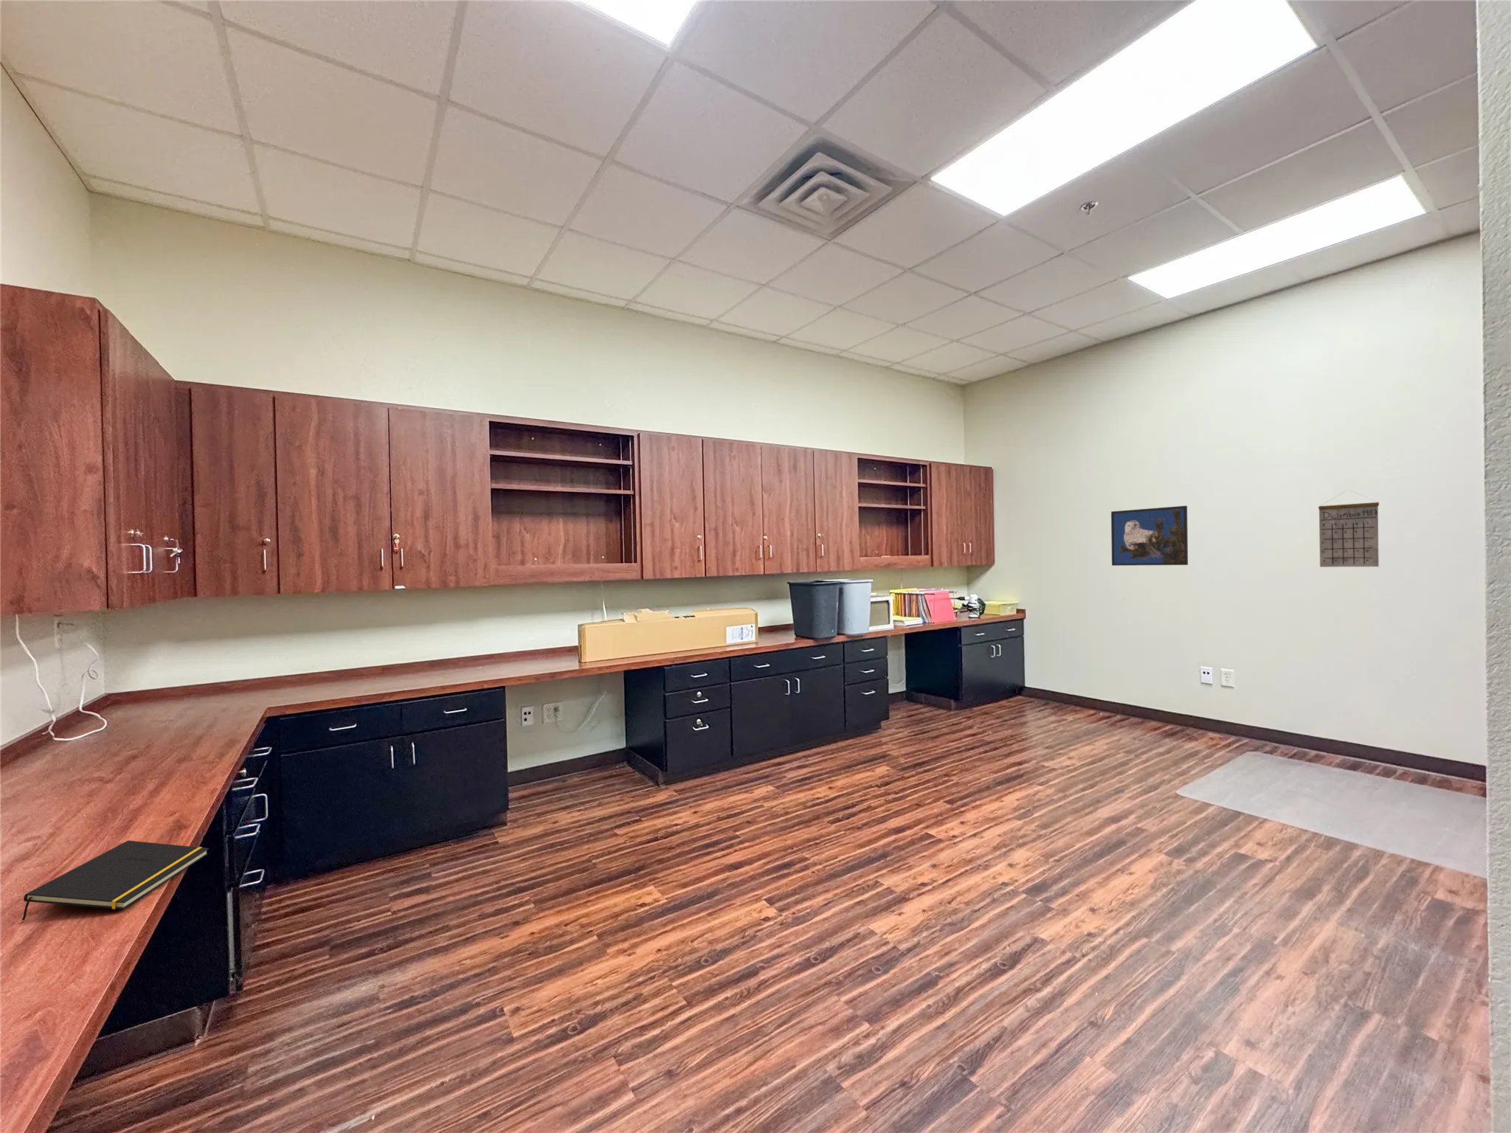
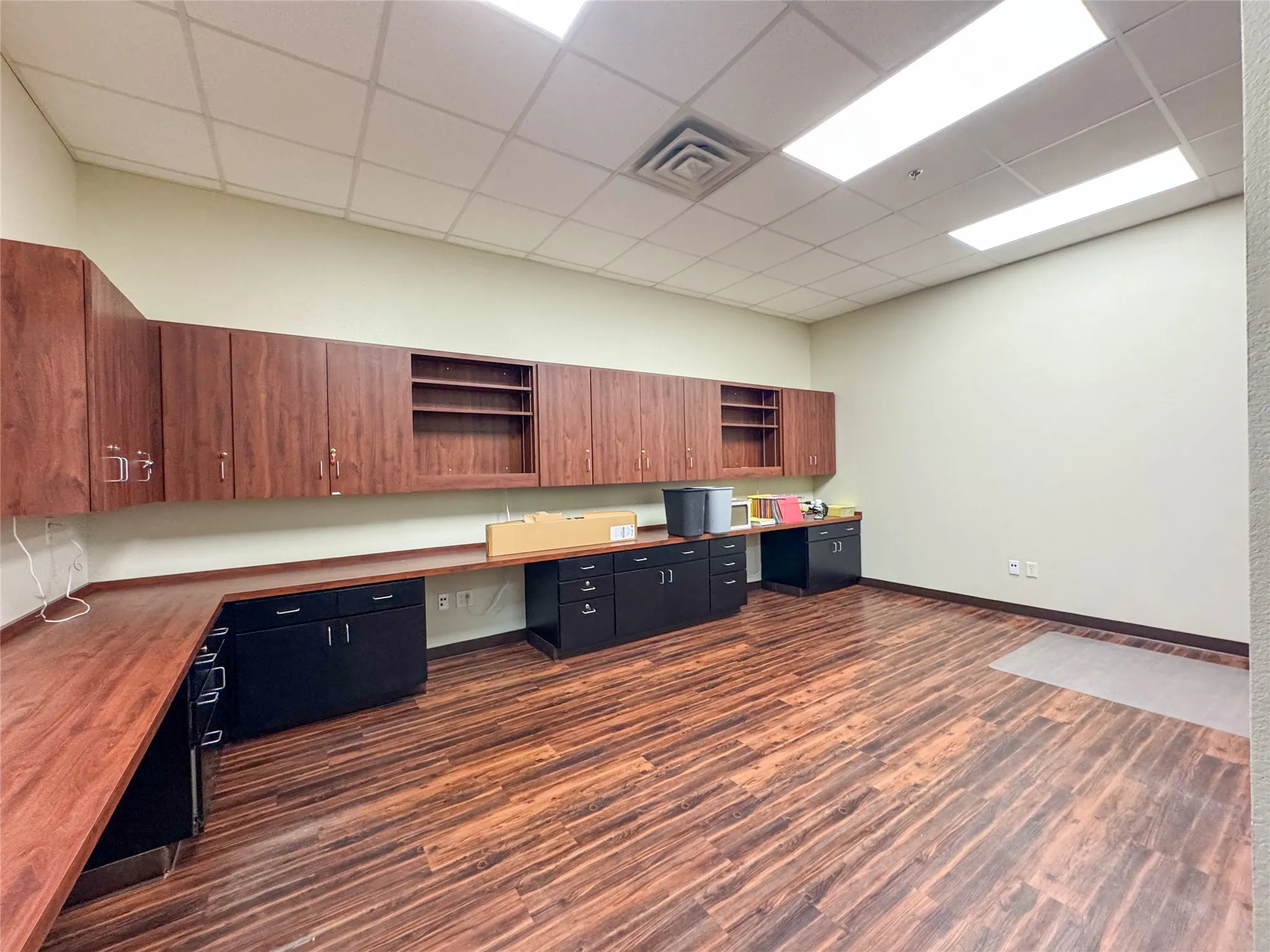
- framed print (1147, 537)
- notepad (125, 872)
- calendar (1348, 527)
